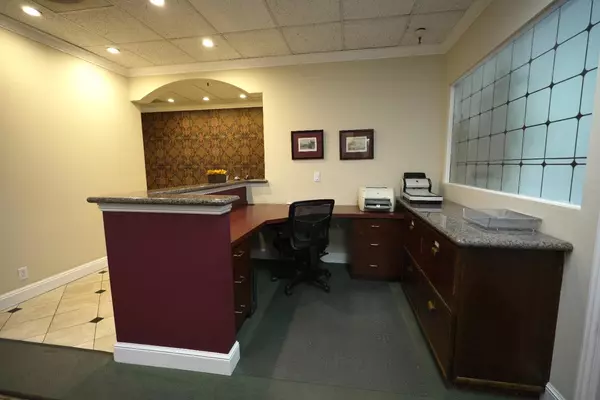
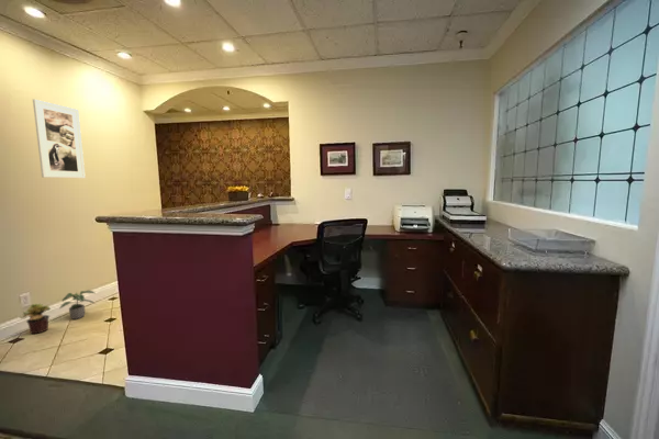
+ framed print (60, 142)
+ potted plant (35, 317)
+ potted plant (77, 304)
